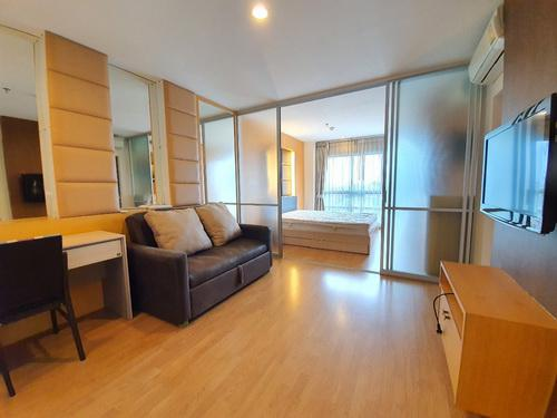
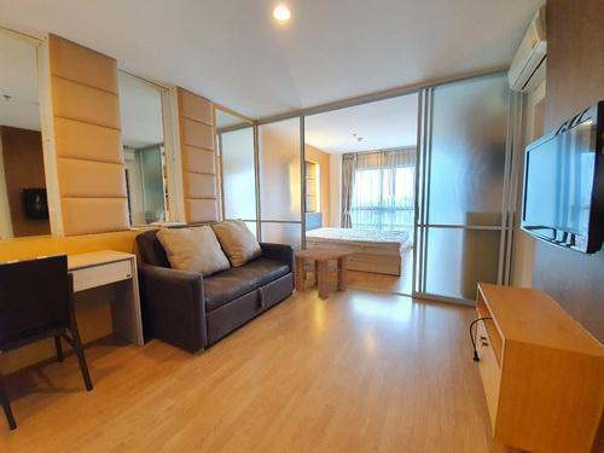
+ coffee table (320, 271)
